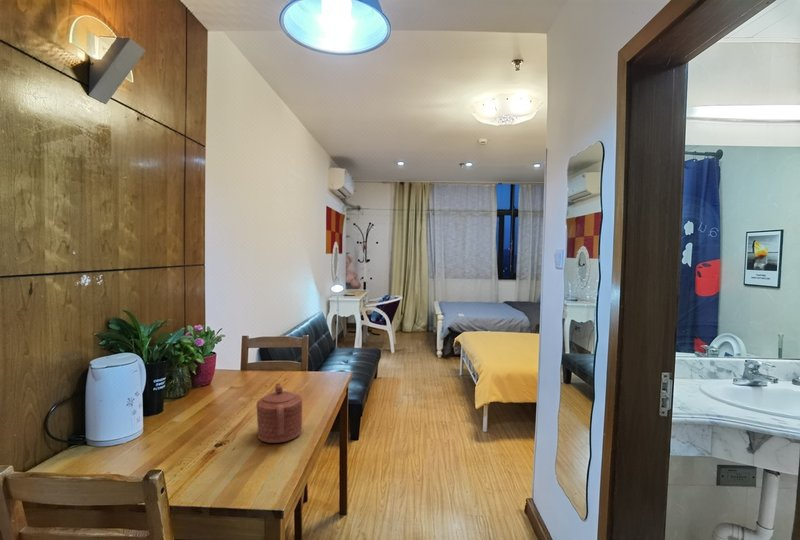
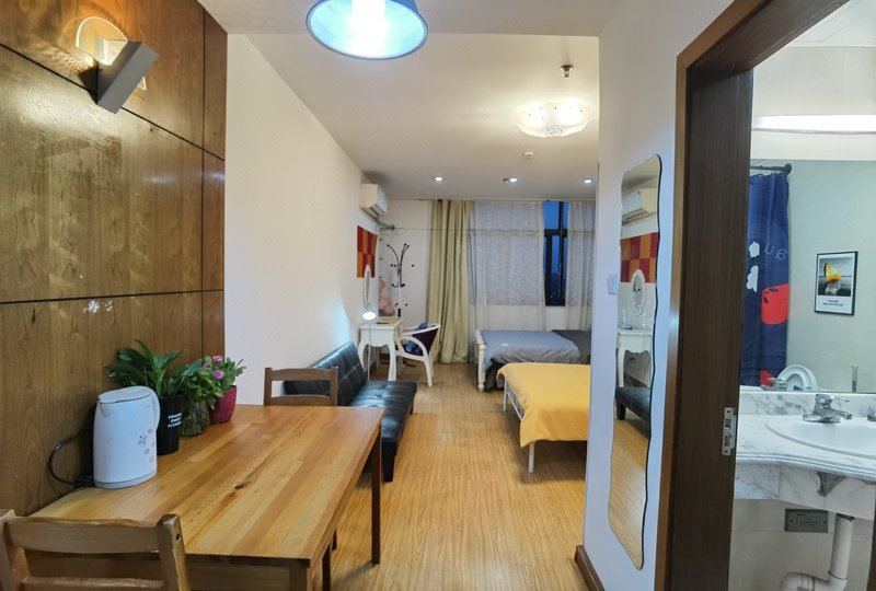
- teapot (279, 409)
